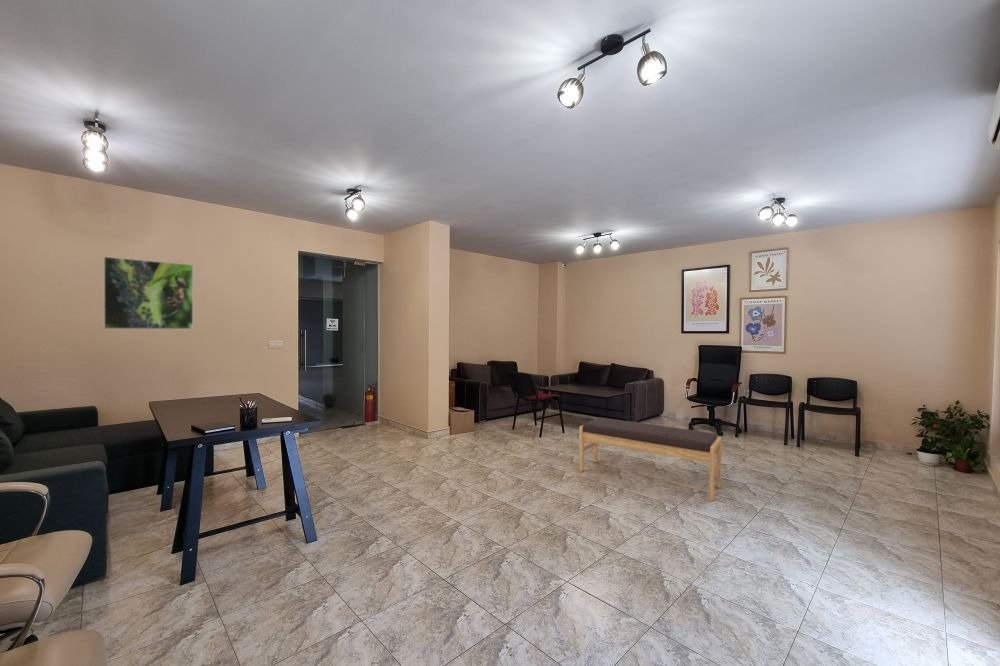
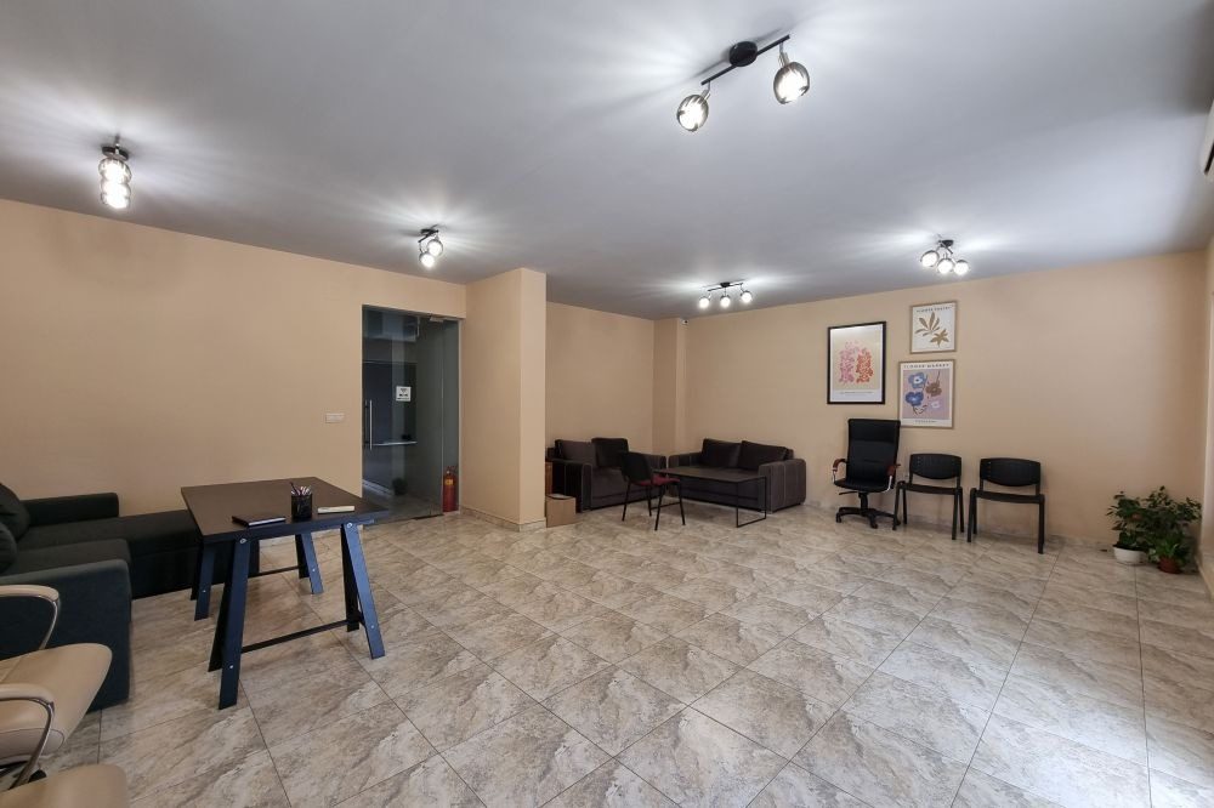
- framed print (150, 295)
- bench (646, 451)
